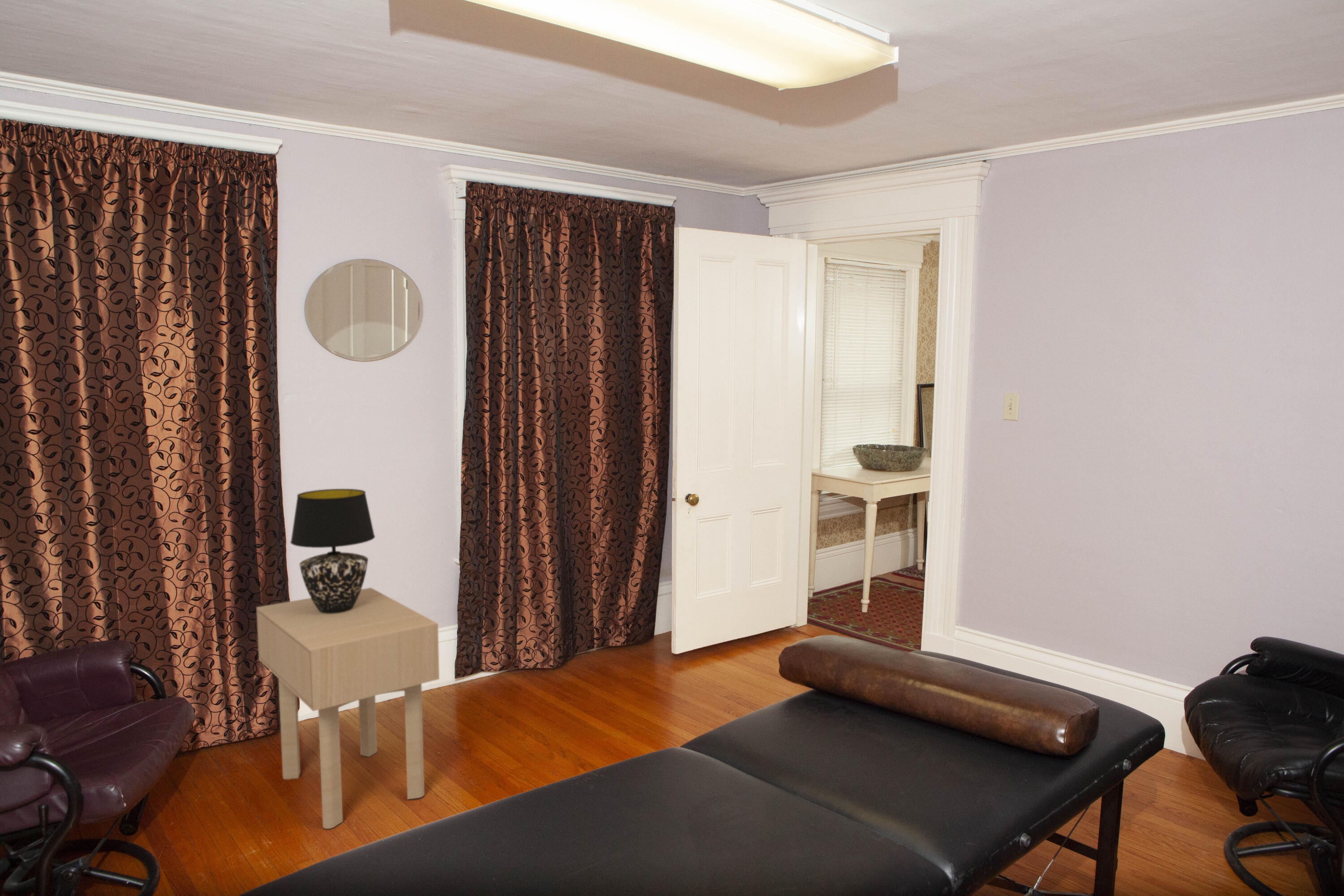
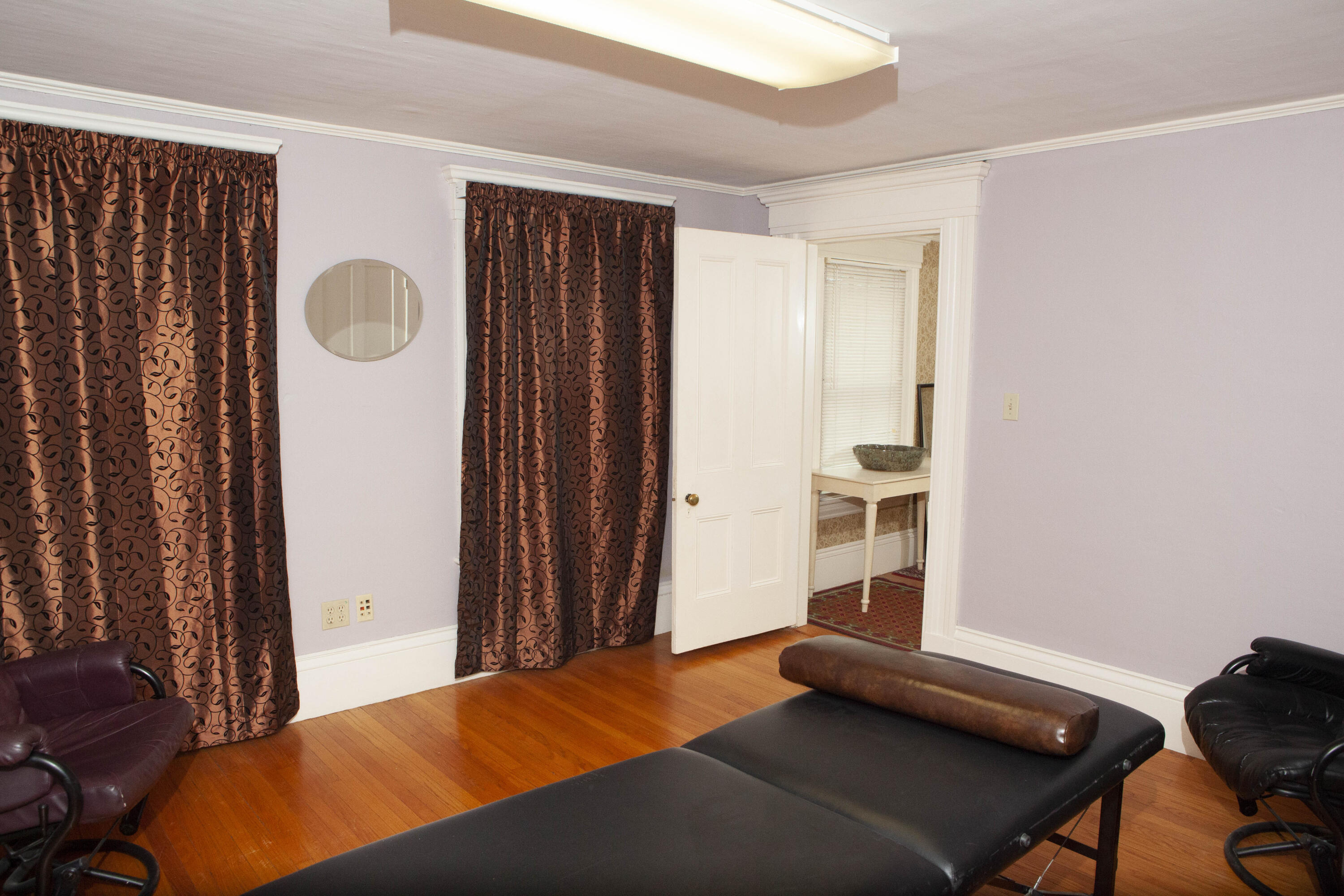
- side table (347, 702)
- table lamp (334, 551)
